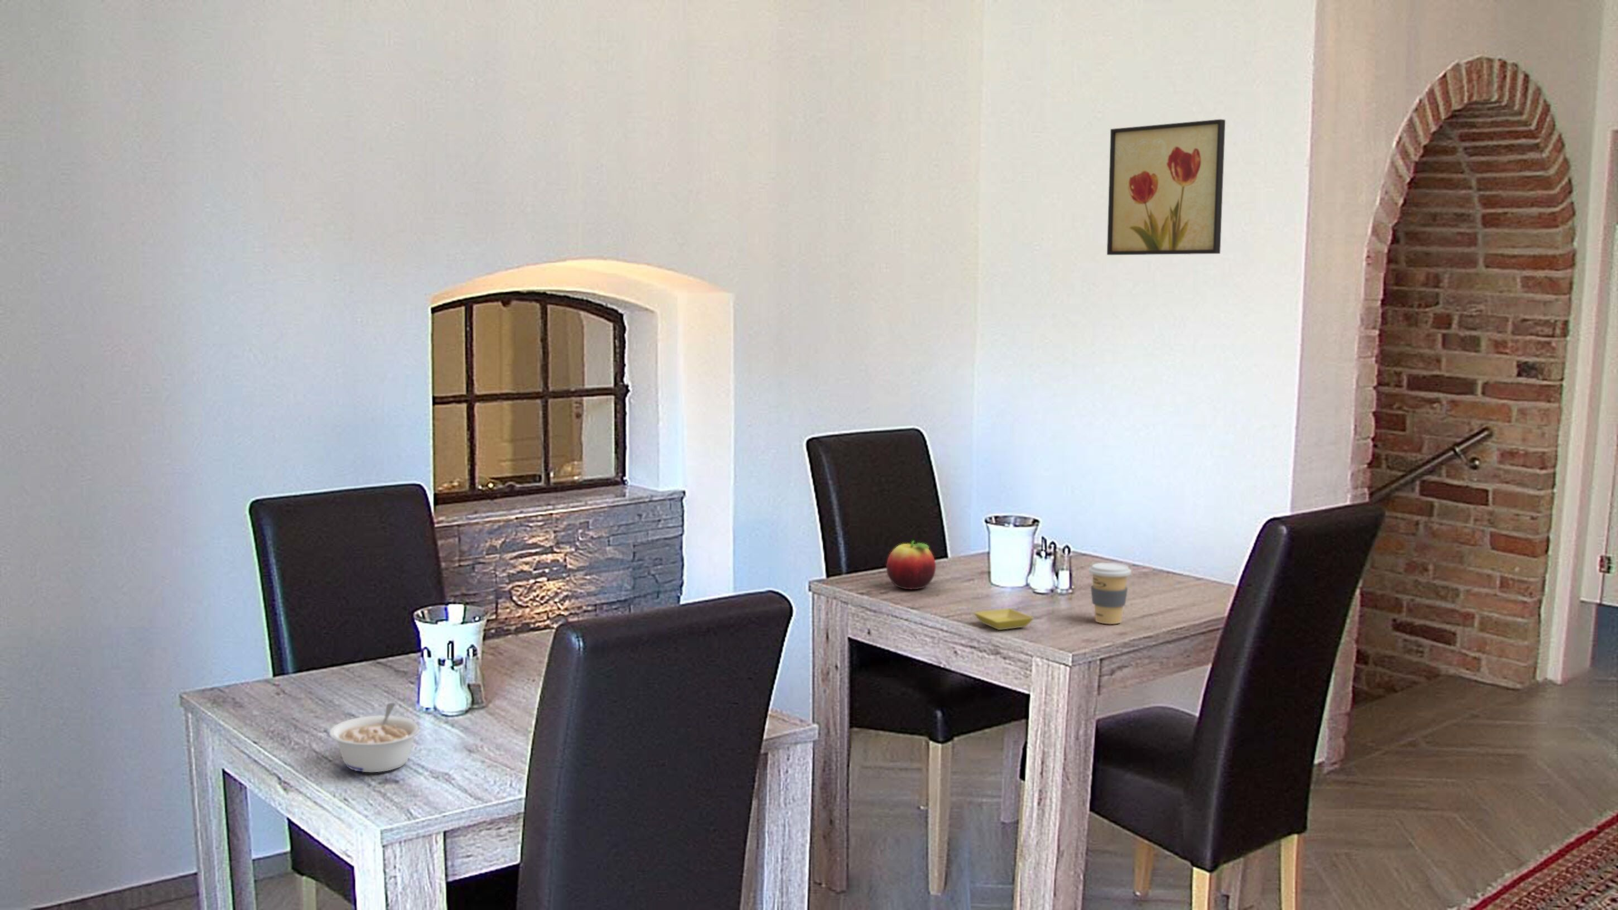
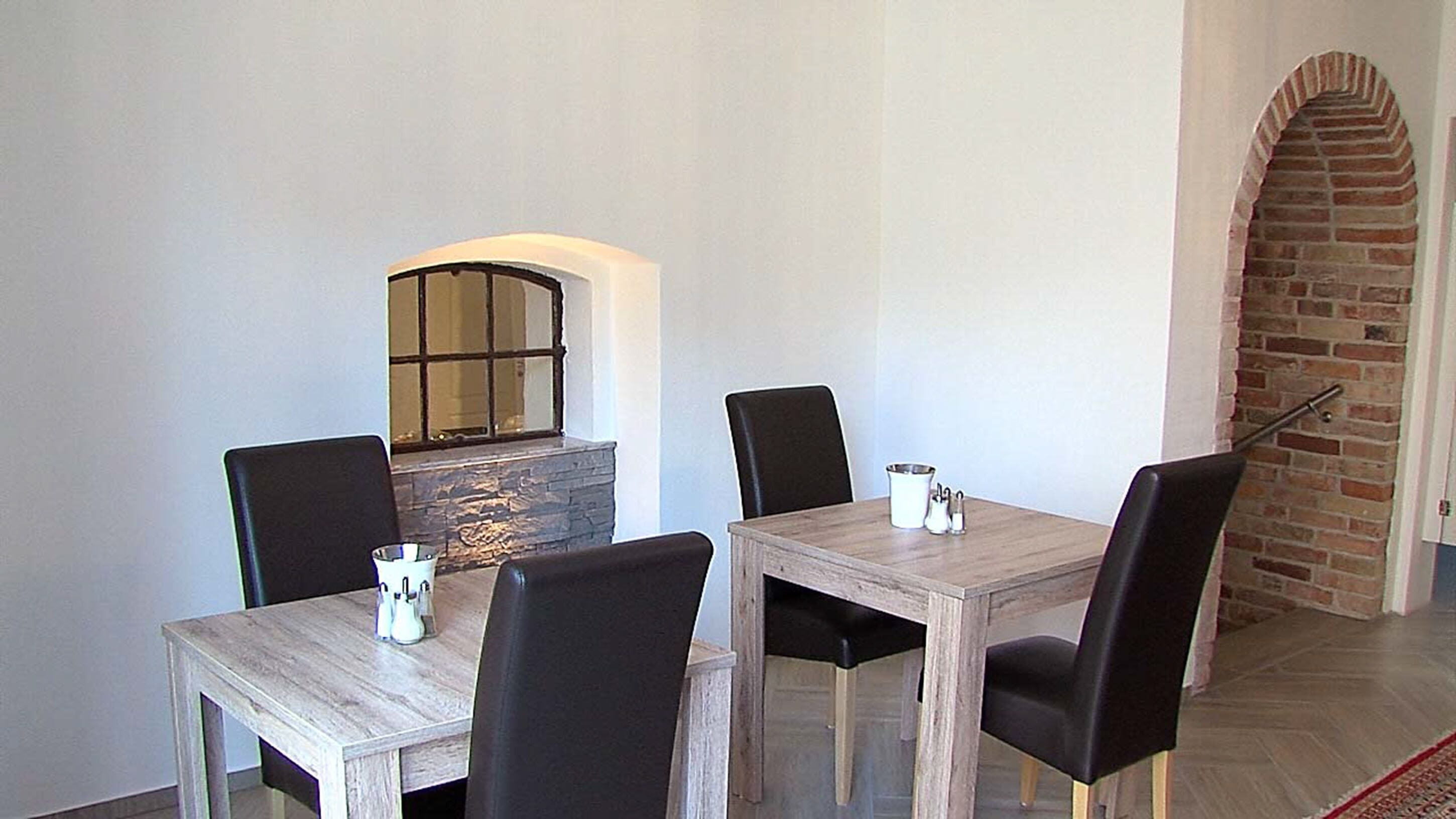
- wall art (1166, 190)
- saucer (1003, 620)
- coffee cup (1109, 593)
- legume (374, 741)
- fruit (911, 564)
